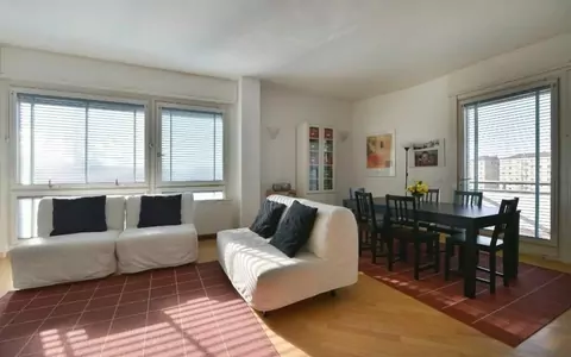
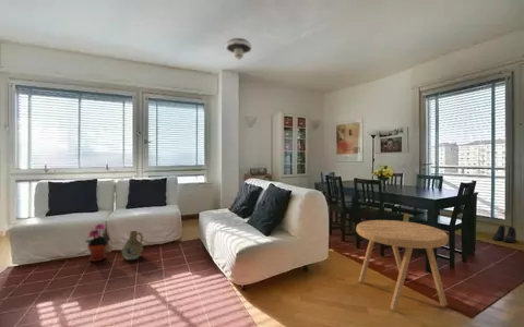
+ side table (398, 261)
+ potted plant (97, 241)
+ ceramic jug (132, 244)
+ boots (504, 232)
+ mushroom (238, 50)
